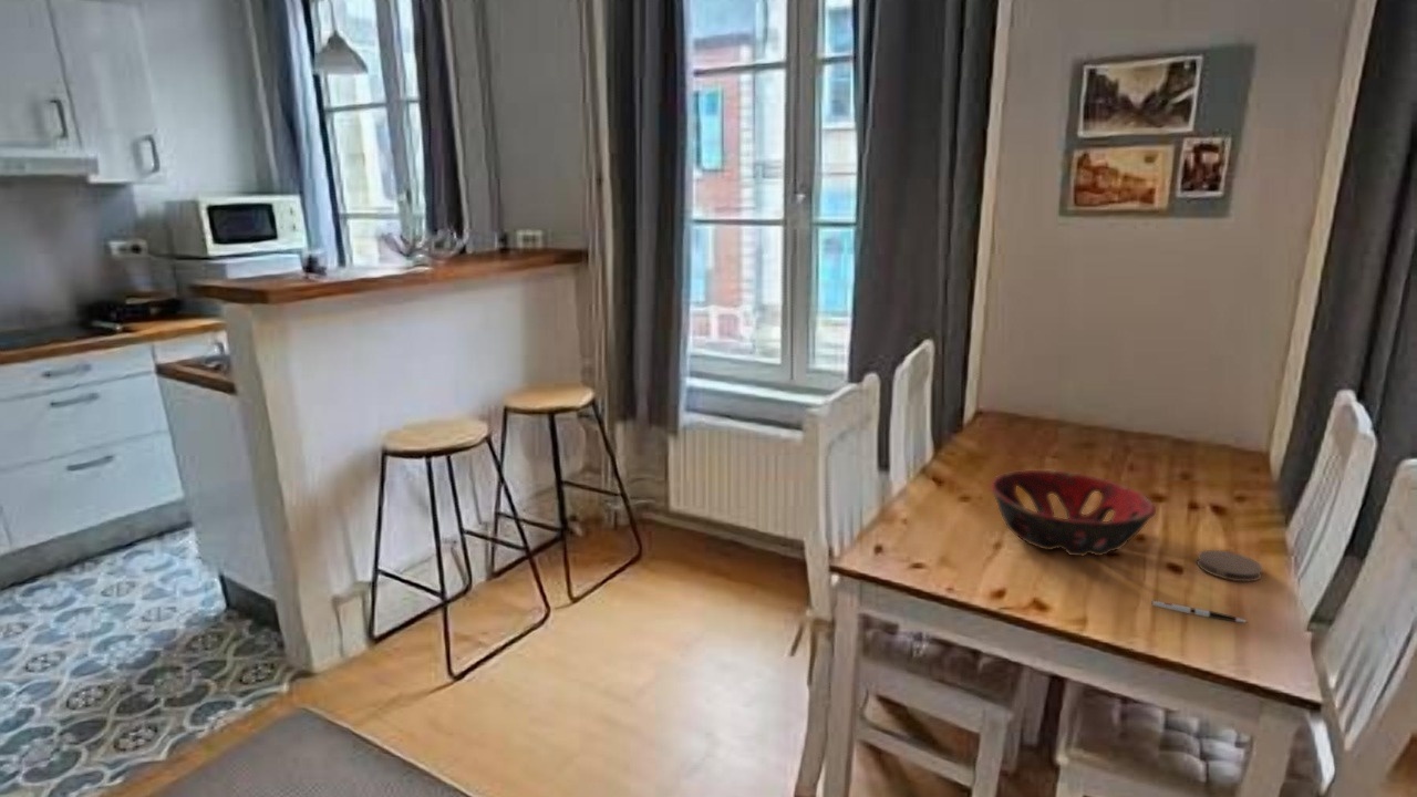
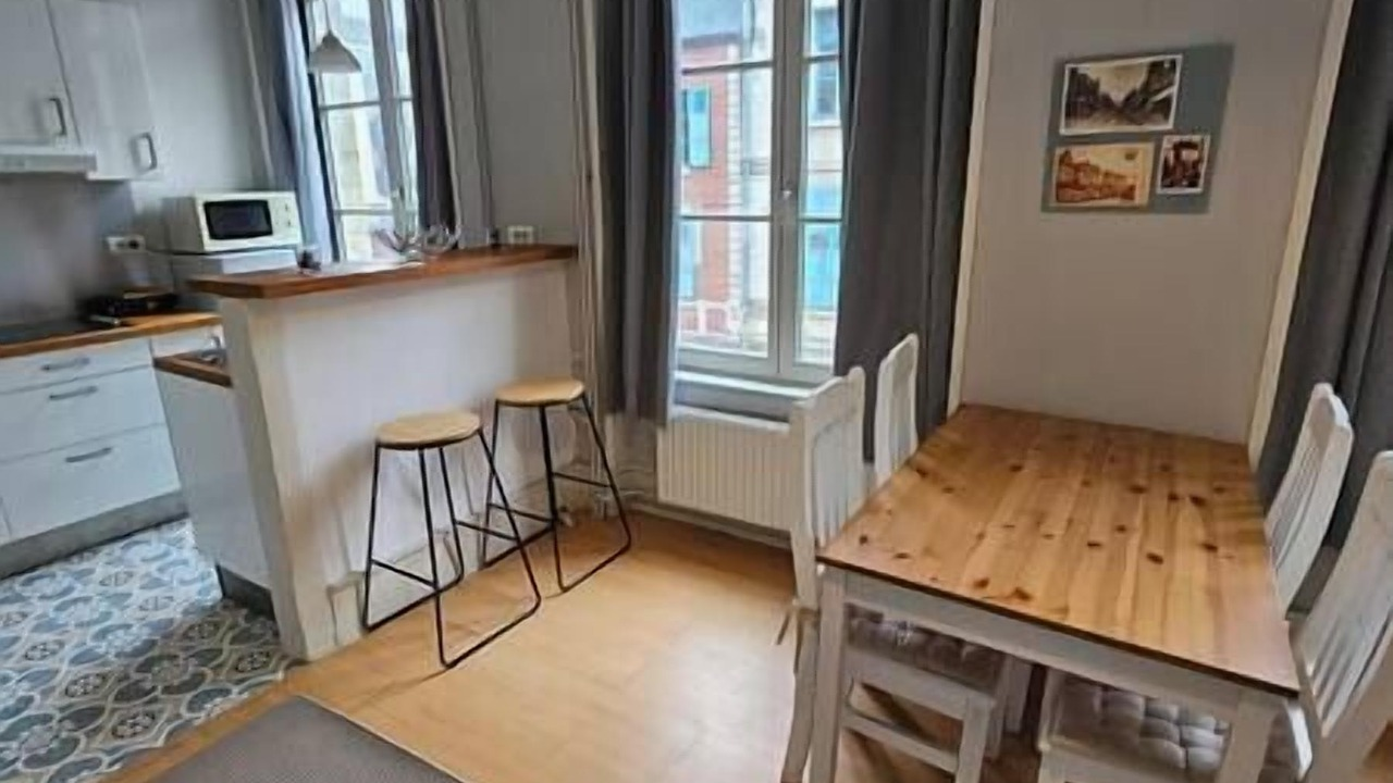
- pen (1199, 611)
- decorative bowl (1068, 515)
- coaster (1229, 565)
